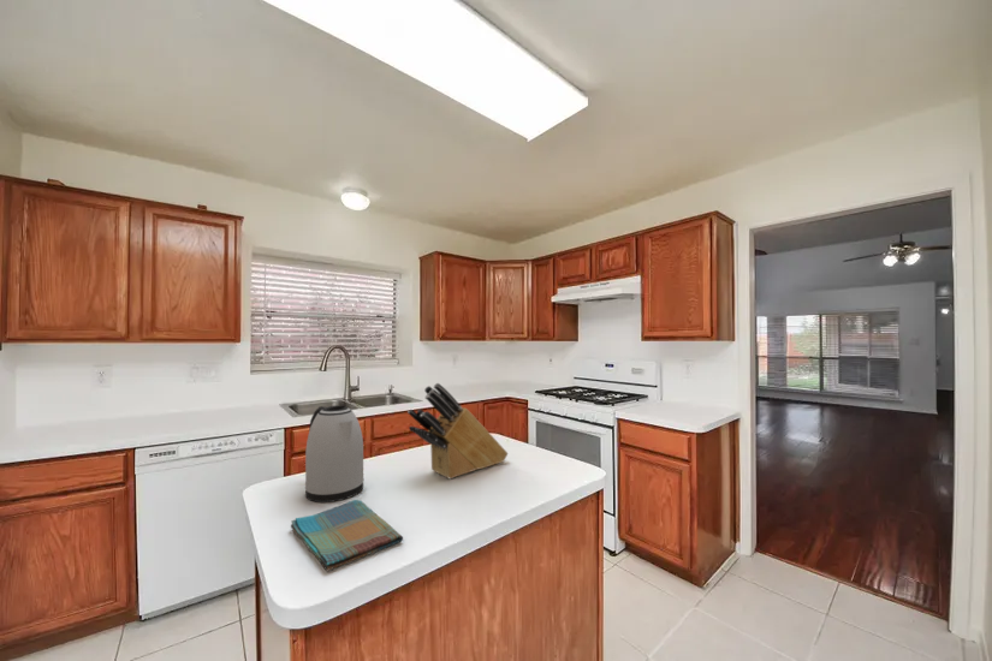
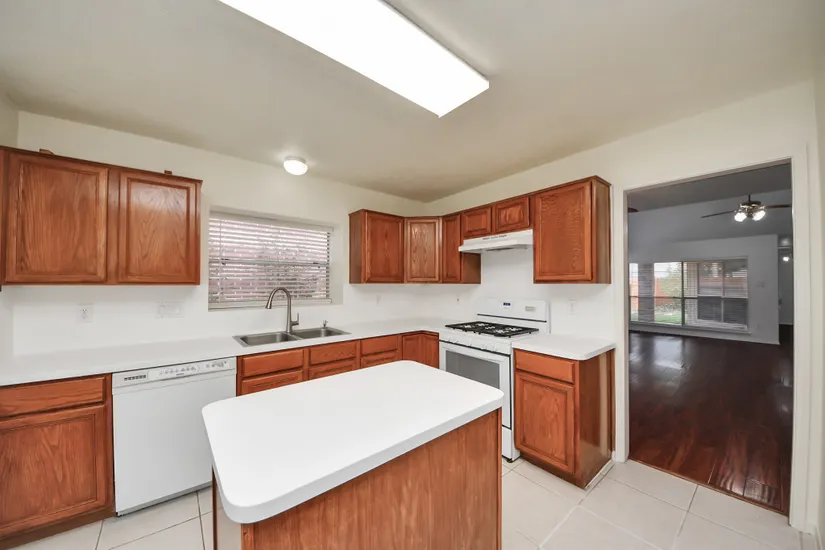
- knife block (459, 424)
- kettle (329, 446)
- dish towel (345, 529)
